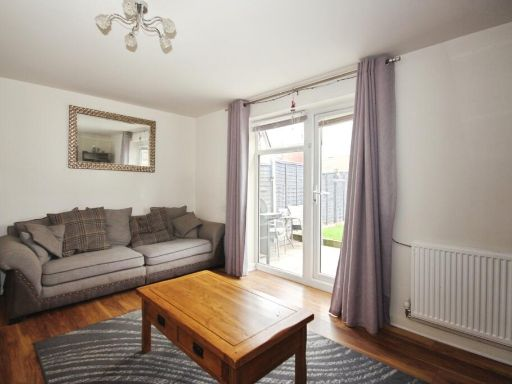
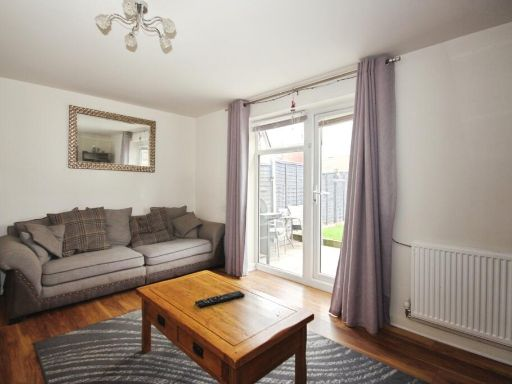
+ remote control (220, 298)
